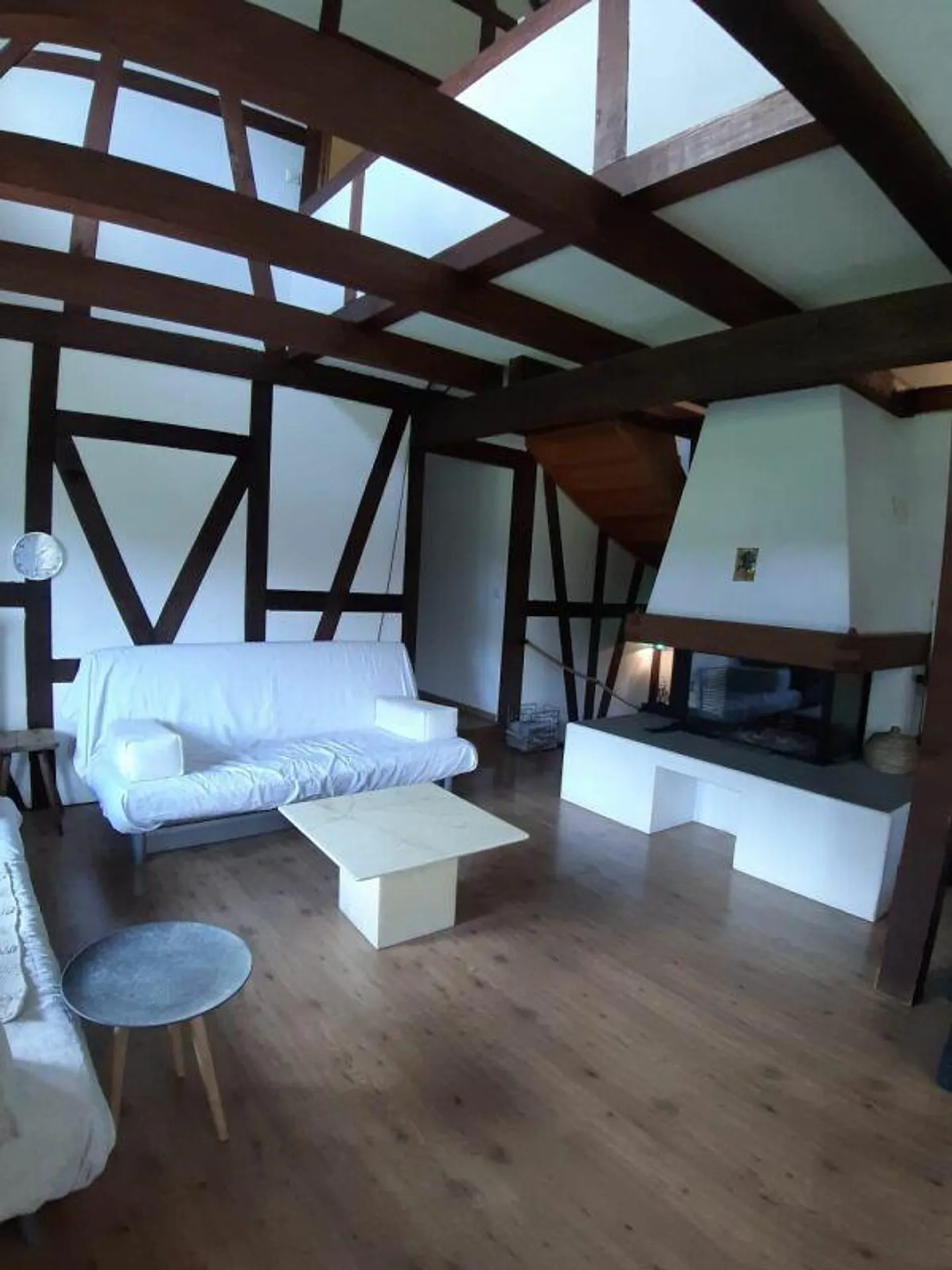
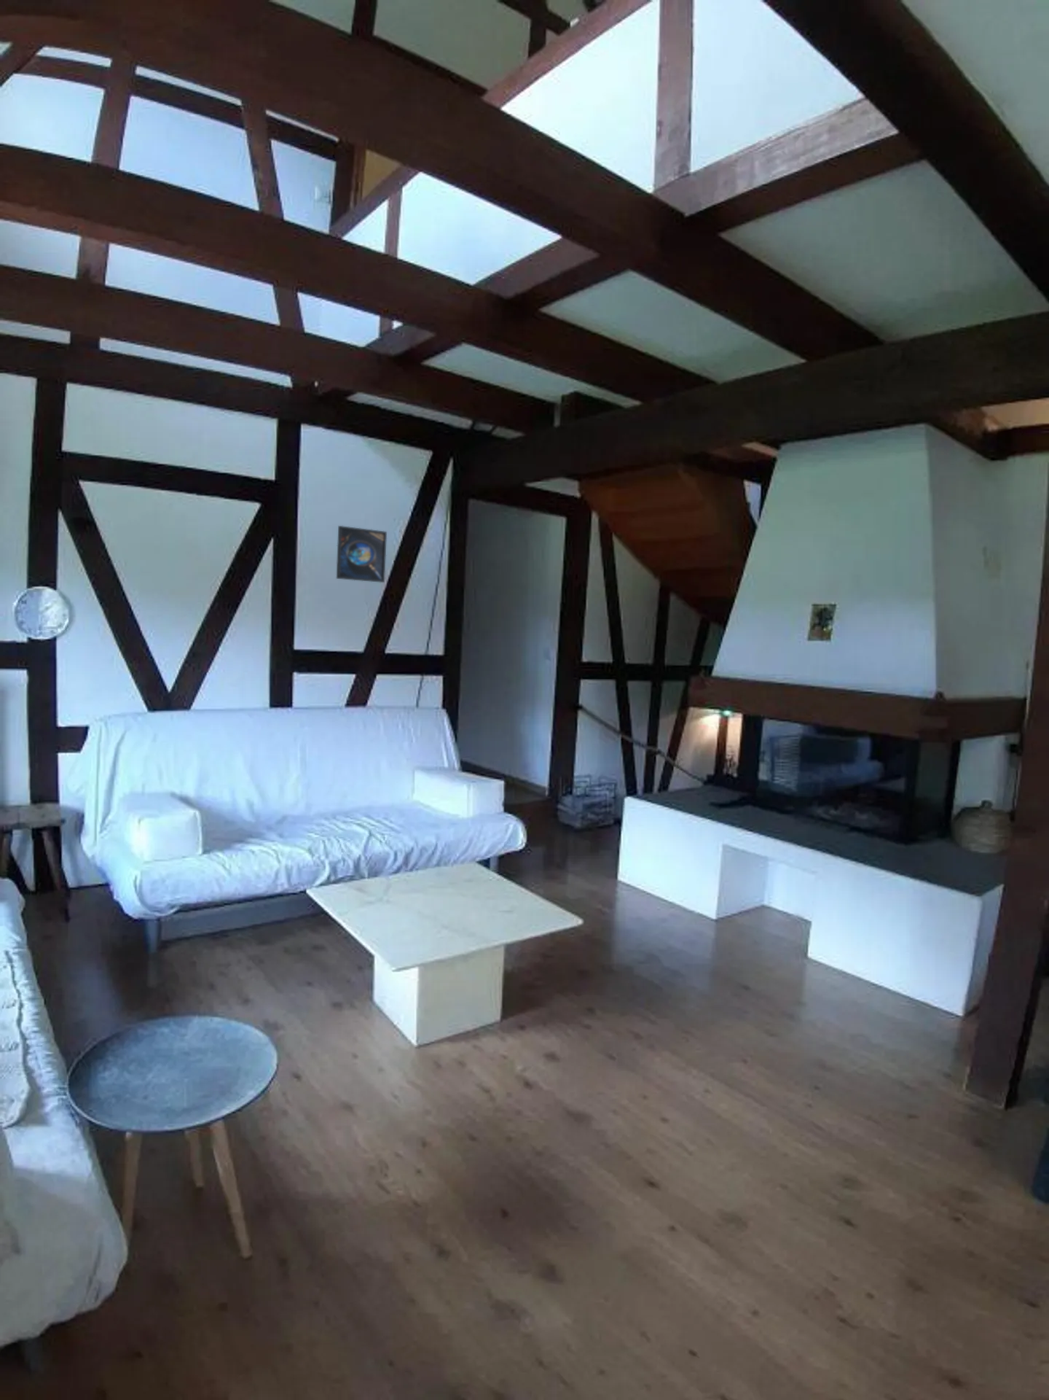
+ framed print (361, 554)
